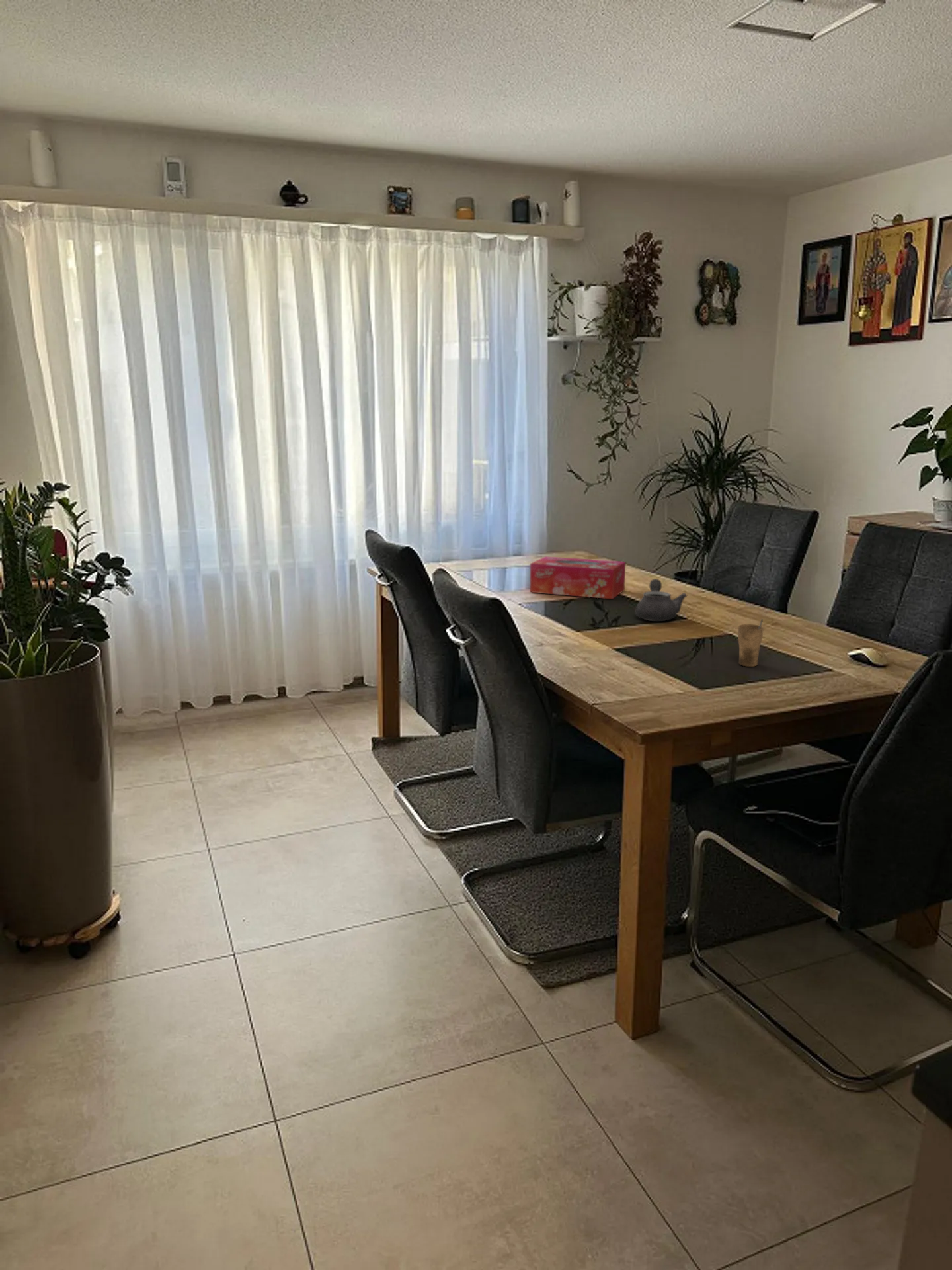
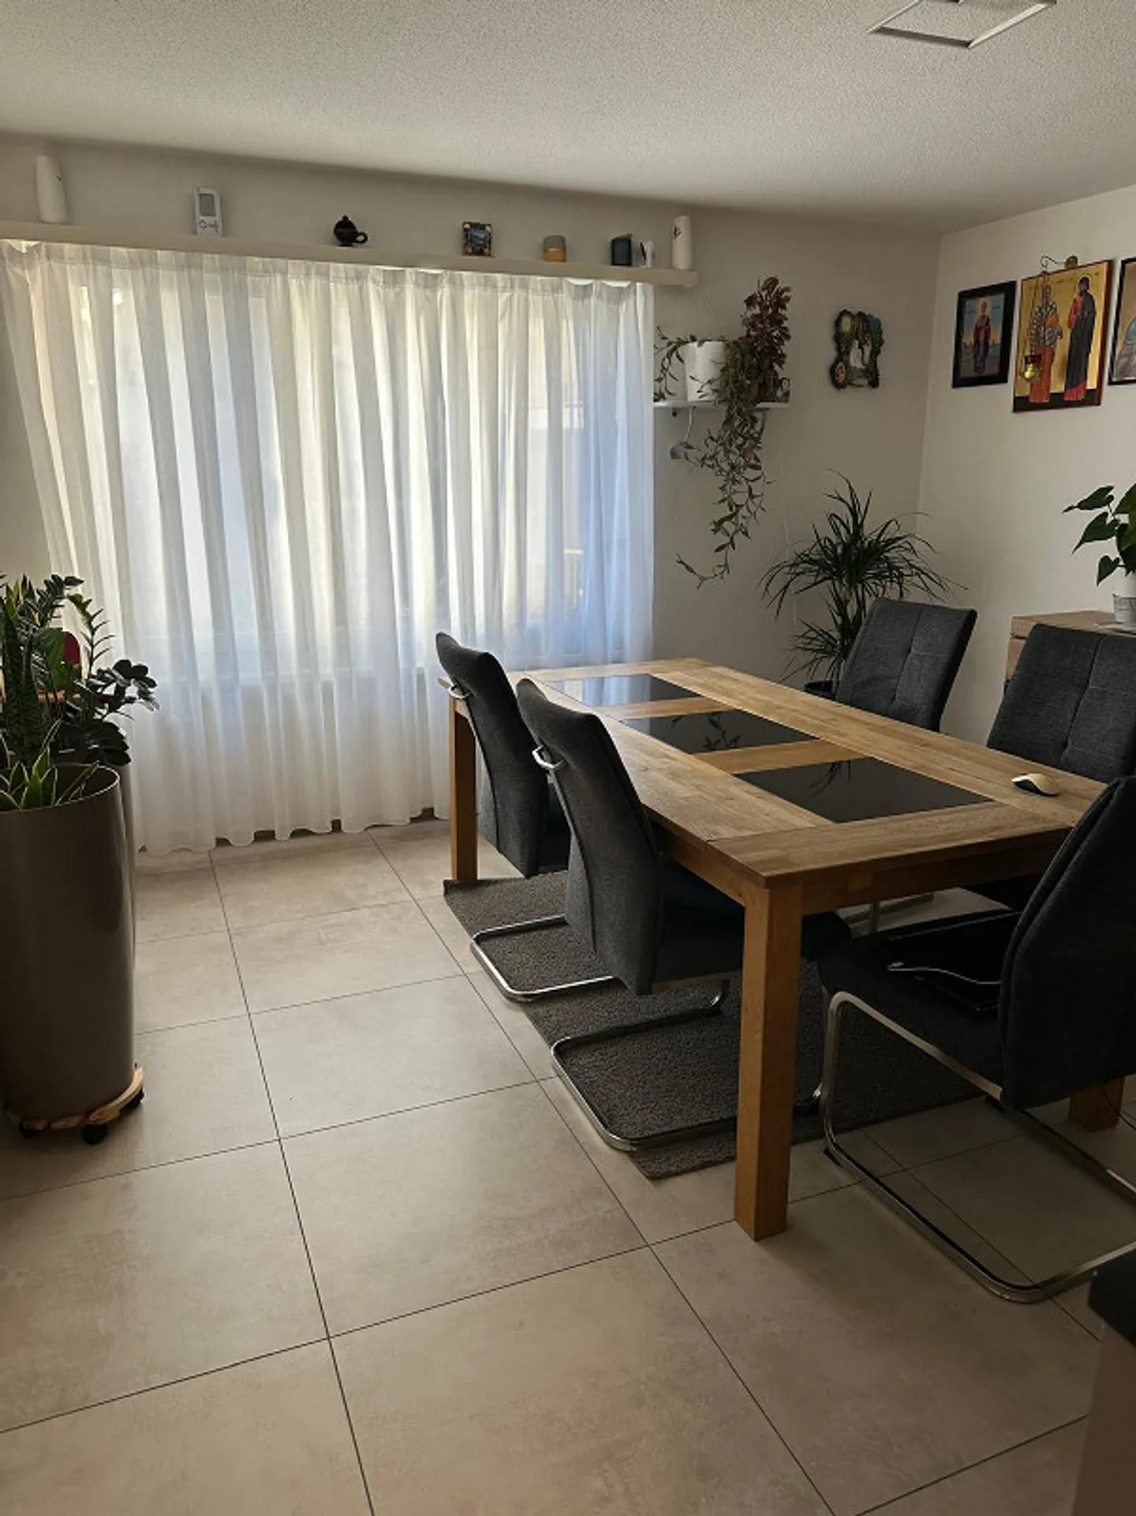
- tissue box (578, 577)
- teapot (658, 599)
- cup (750, 641)
